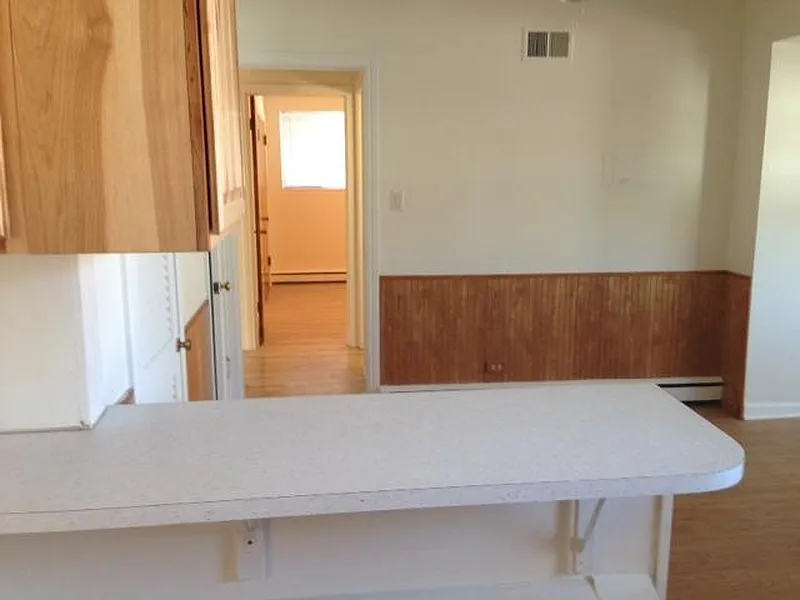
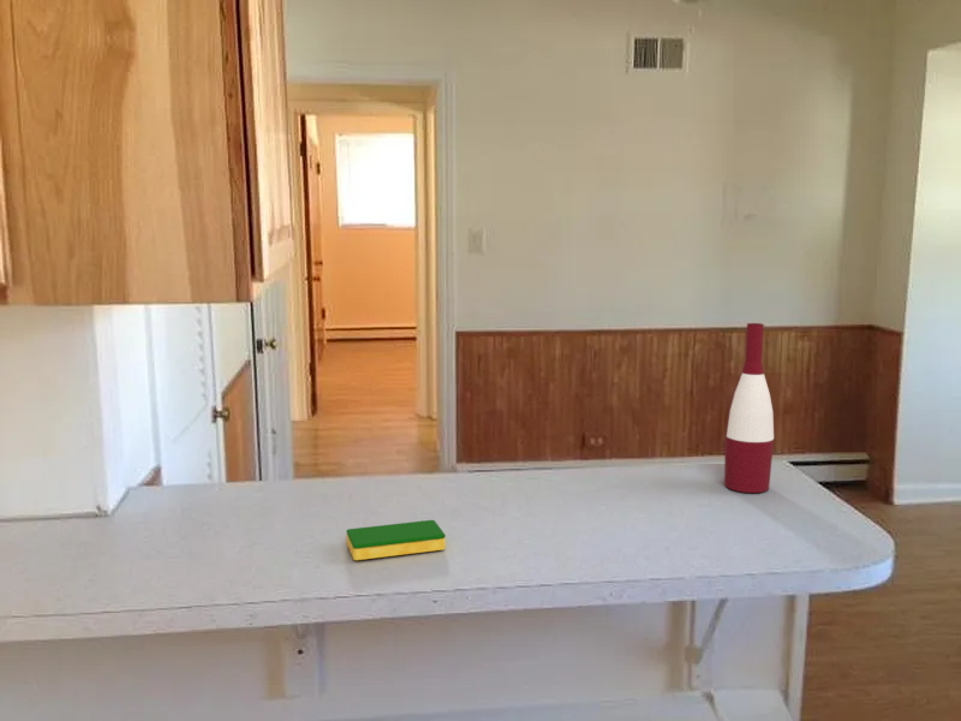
+ dish sponge (395, 538)
+ alcohol (751, 406)
